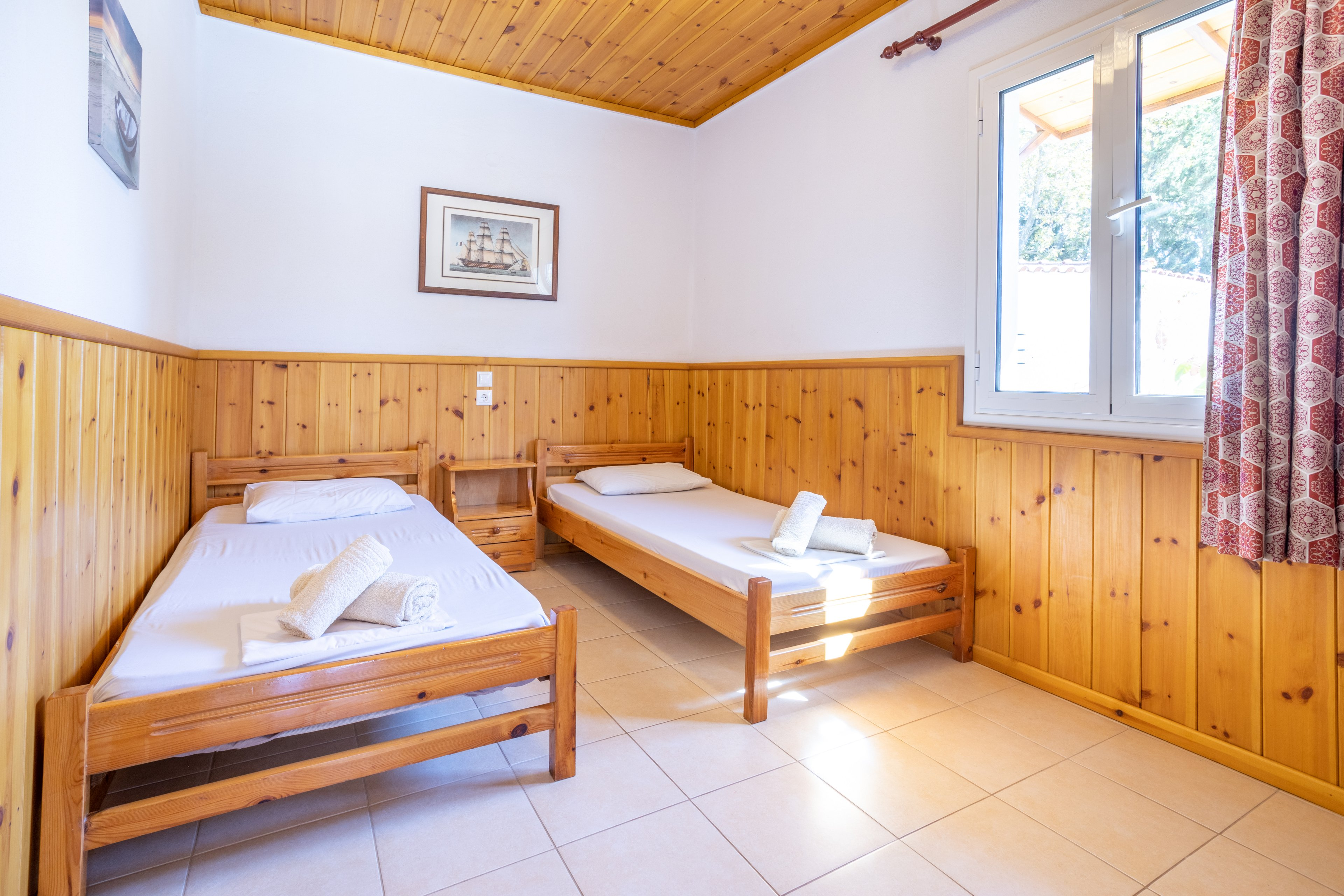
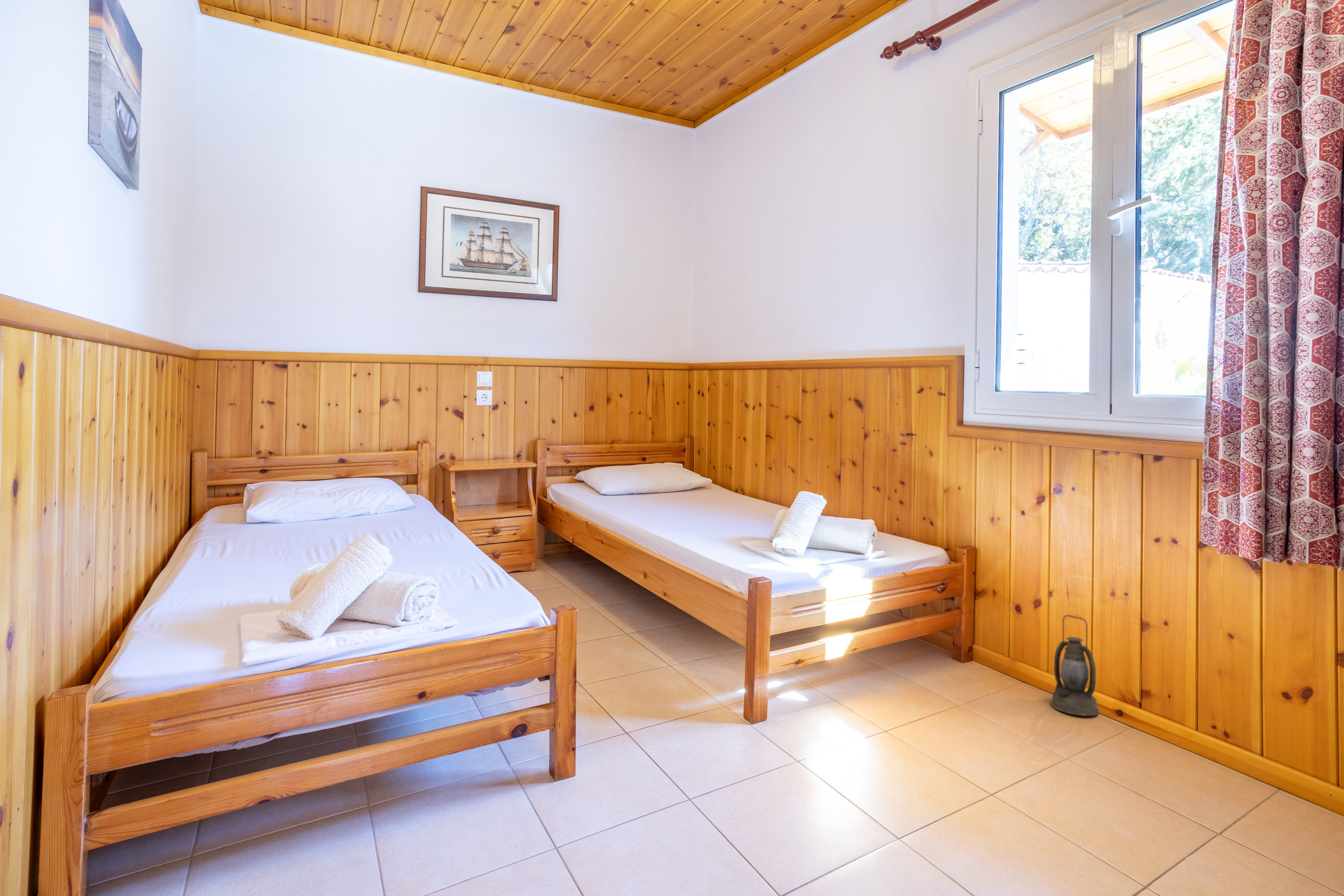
+ lantern (1074, 662)
